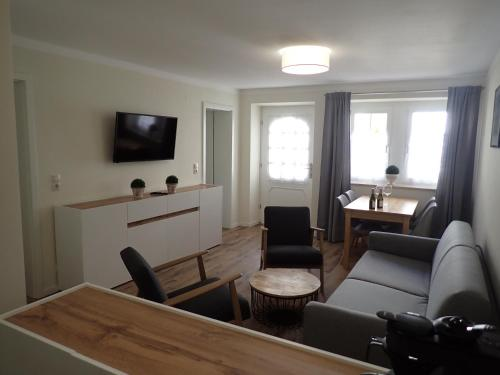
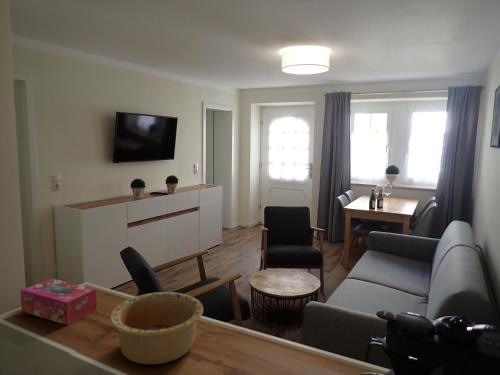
+ bowl (158, 328)
+ tissue box (58, 300)
